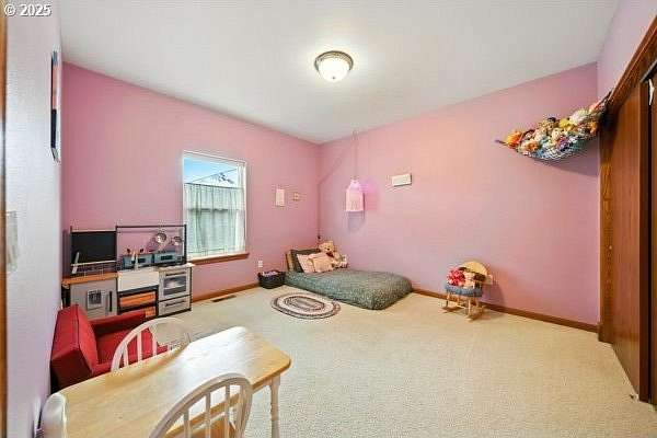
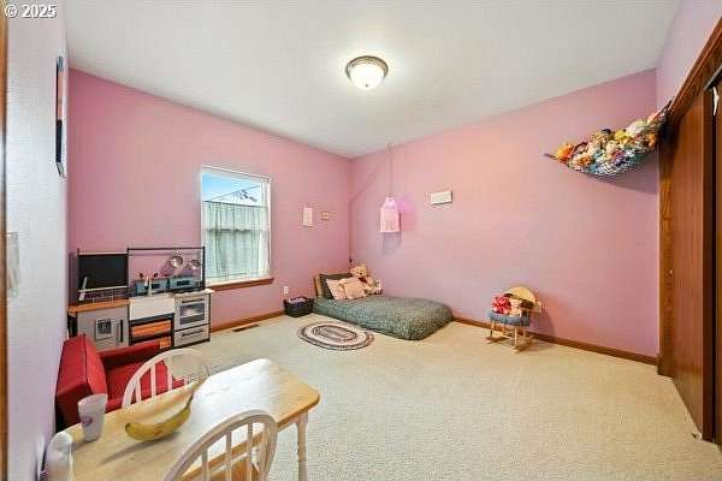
+ cup (93, 417)
+ banana (164, 421)
